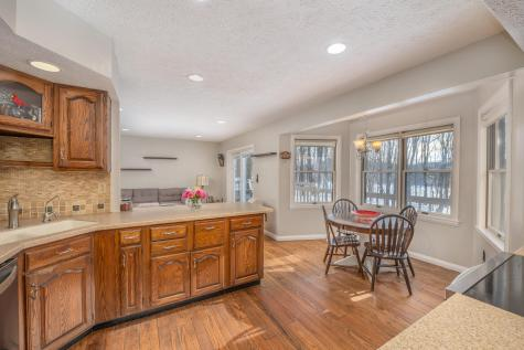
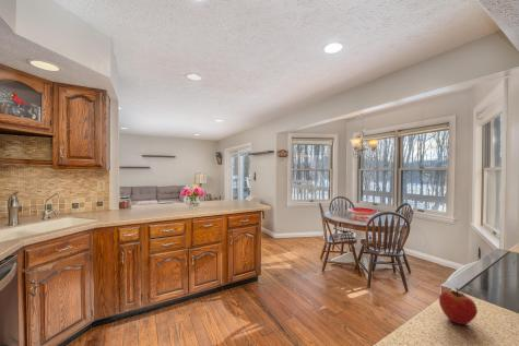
+ apple (457, 303)
